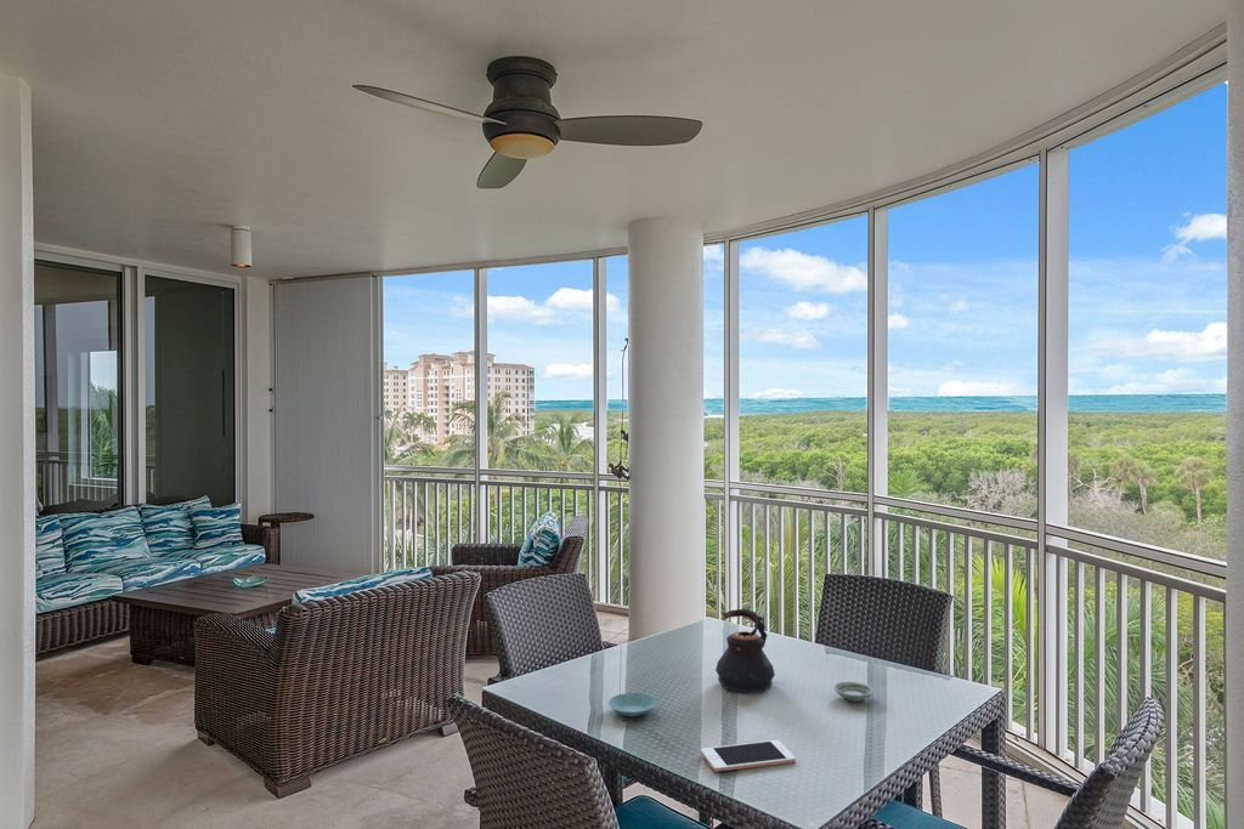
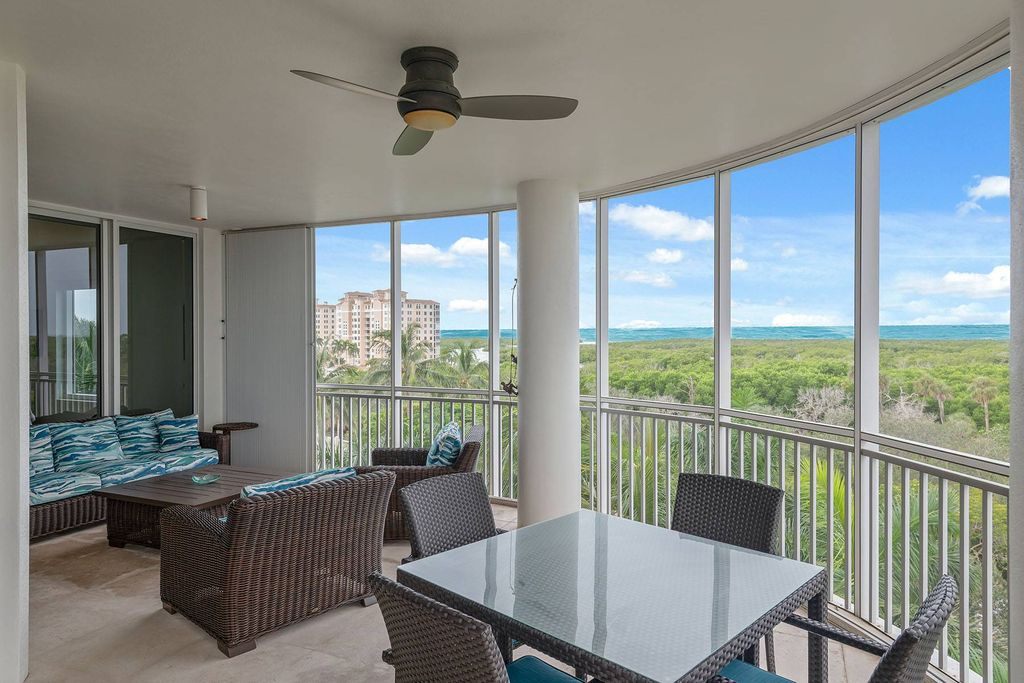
- teapot (746, 646)
- cell phone (747, 755)
- saucer (853, 692)
- saucer (632, 706)
